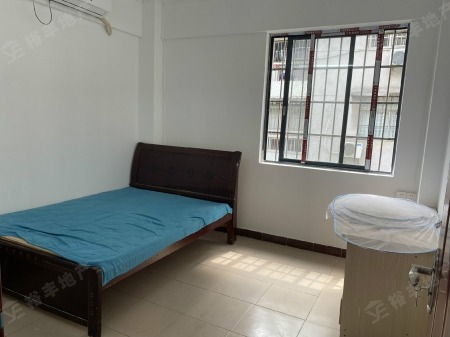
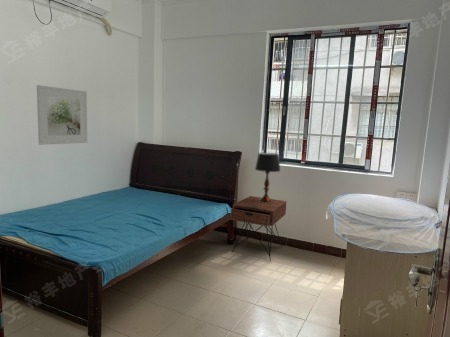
+ table lamp (267, 177)
+ nightstand (258, 228)
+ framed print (64, 116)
